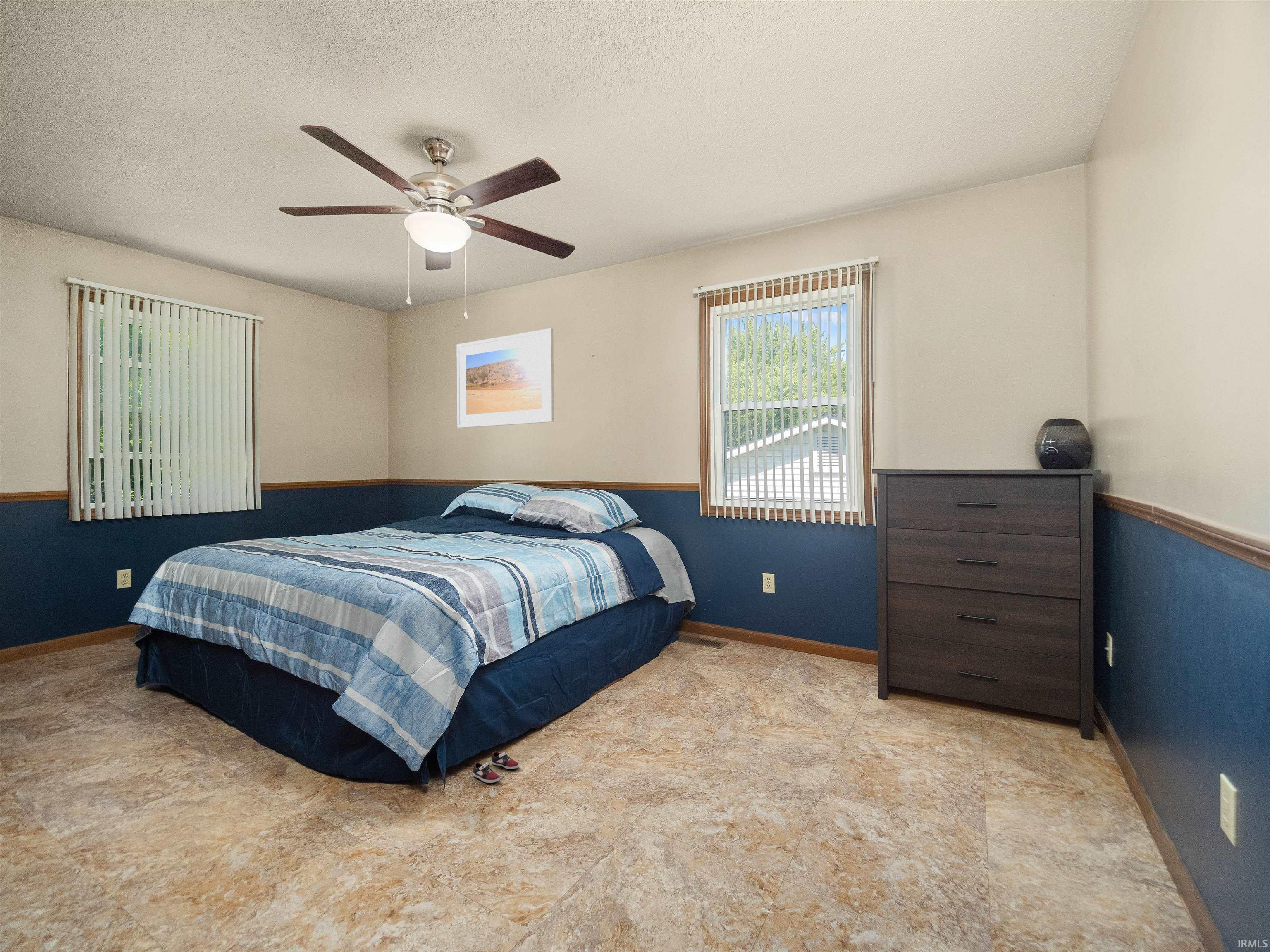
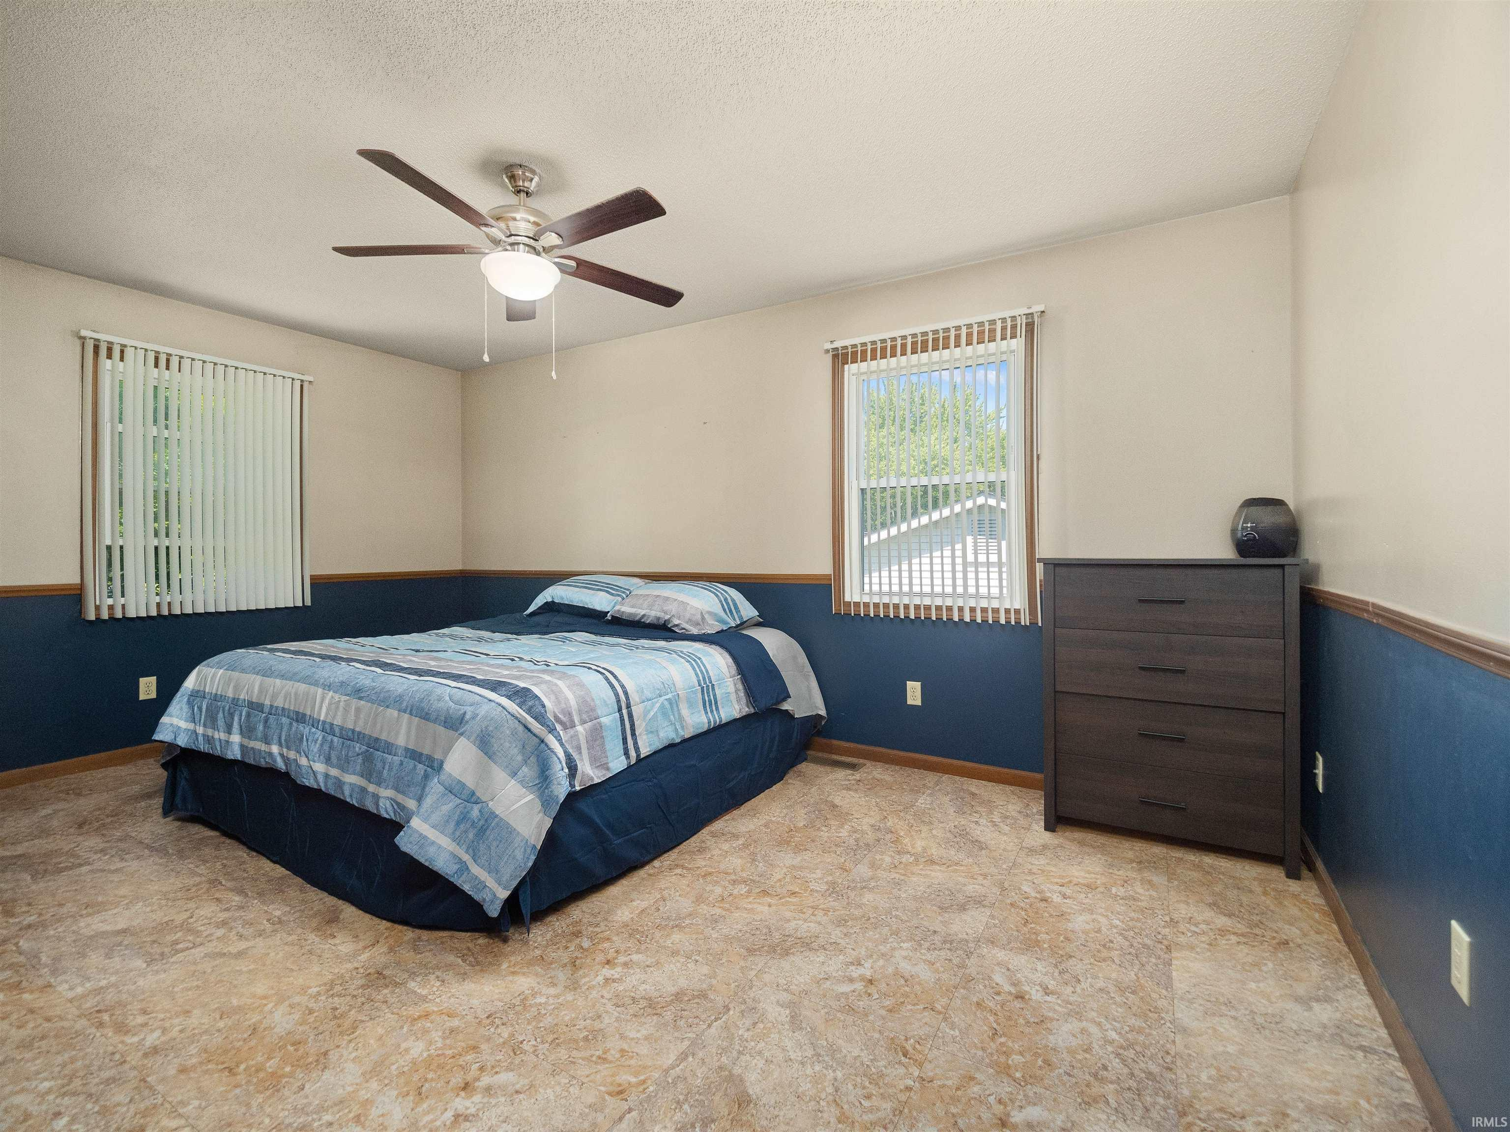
- sneaker (496, 765)
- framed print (502, 381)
